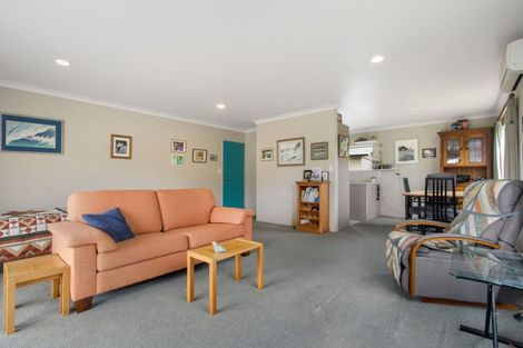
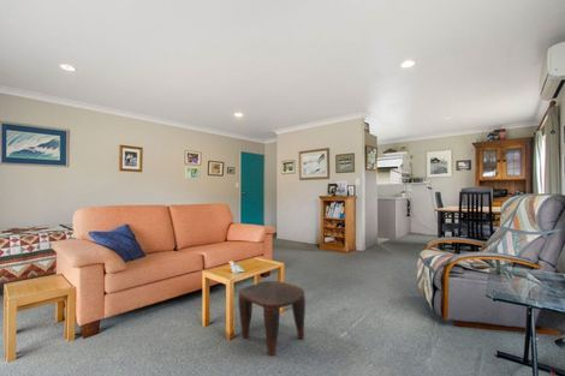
+ stool (272, 314)
